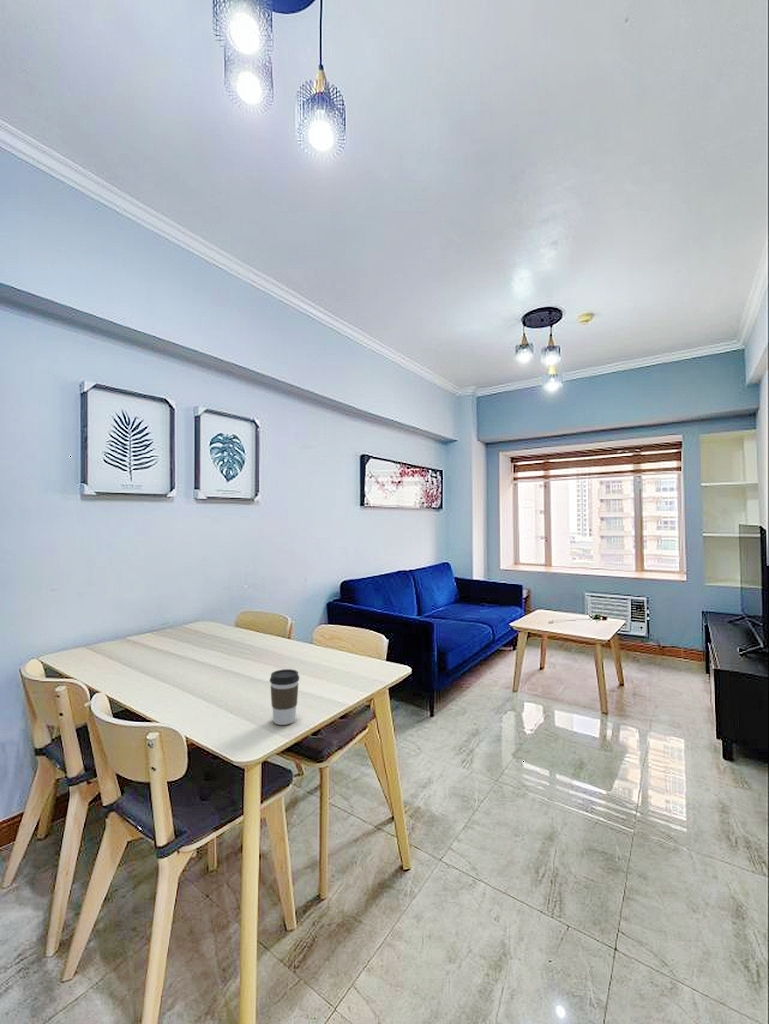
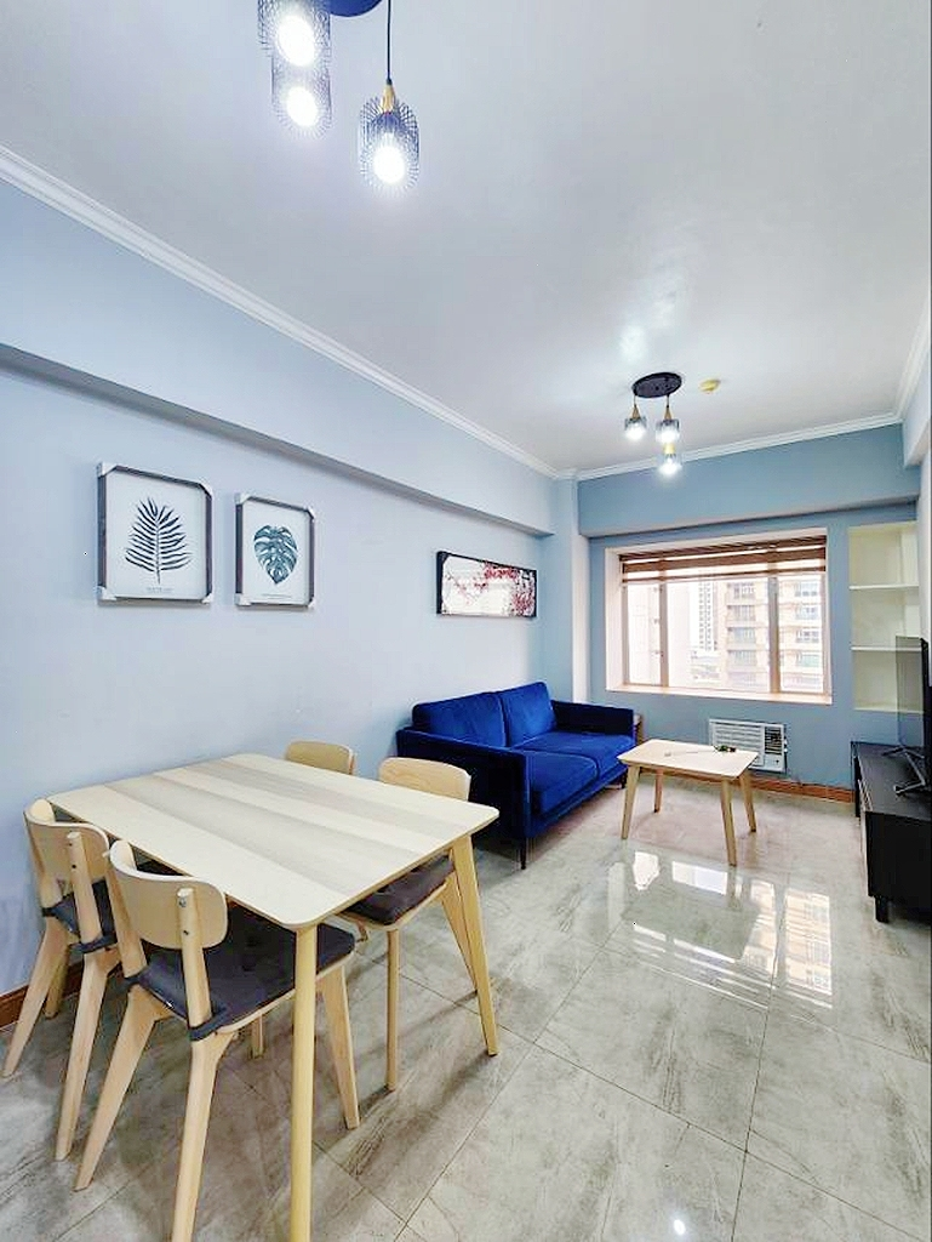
- coffee cup (284, 696)
